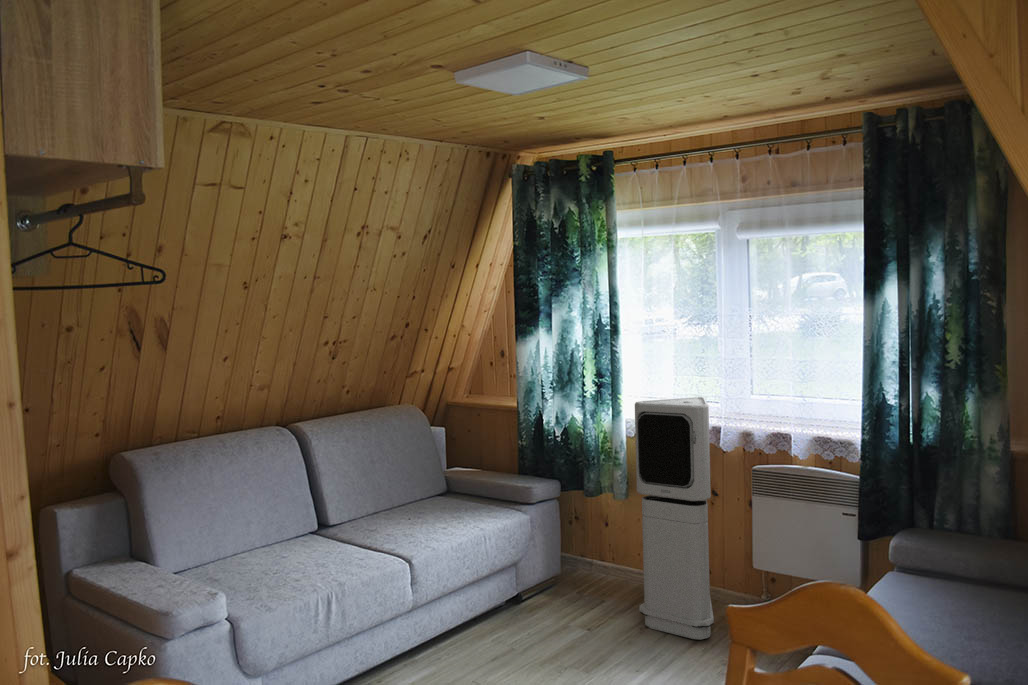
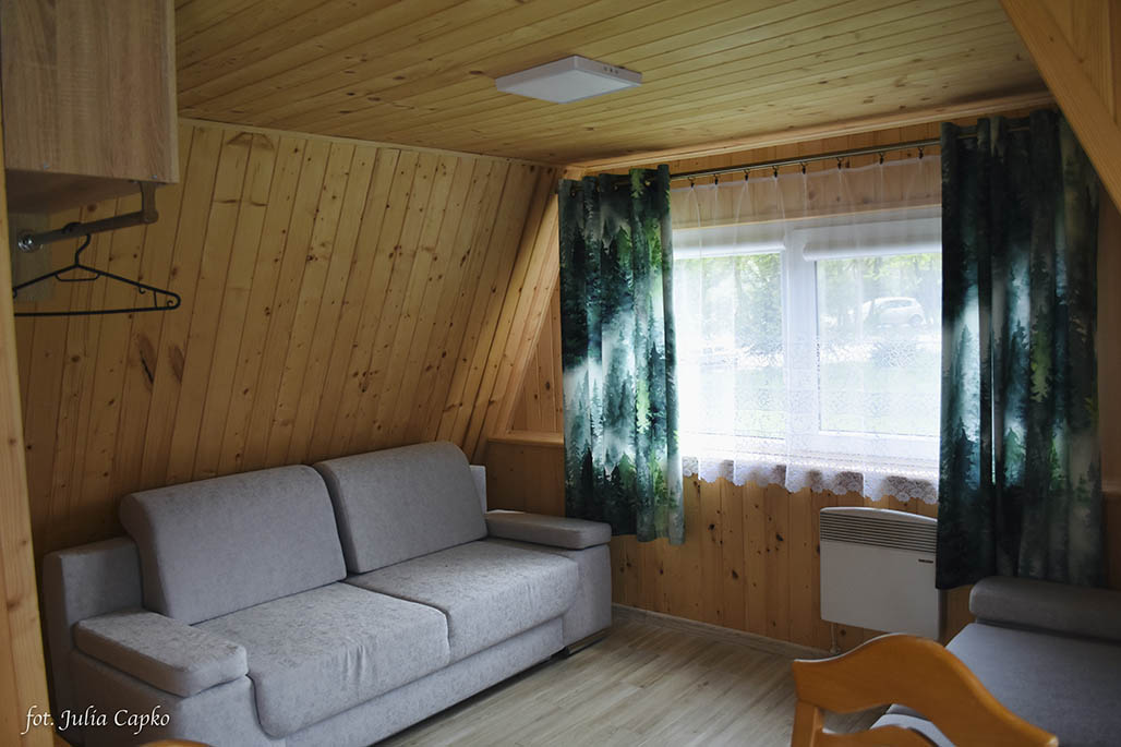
- air purifier (686, 511)
